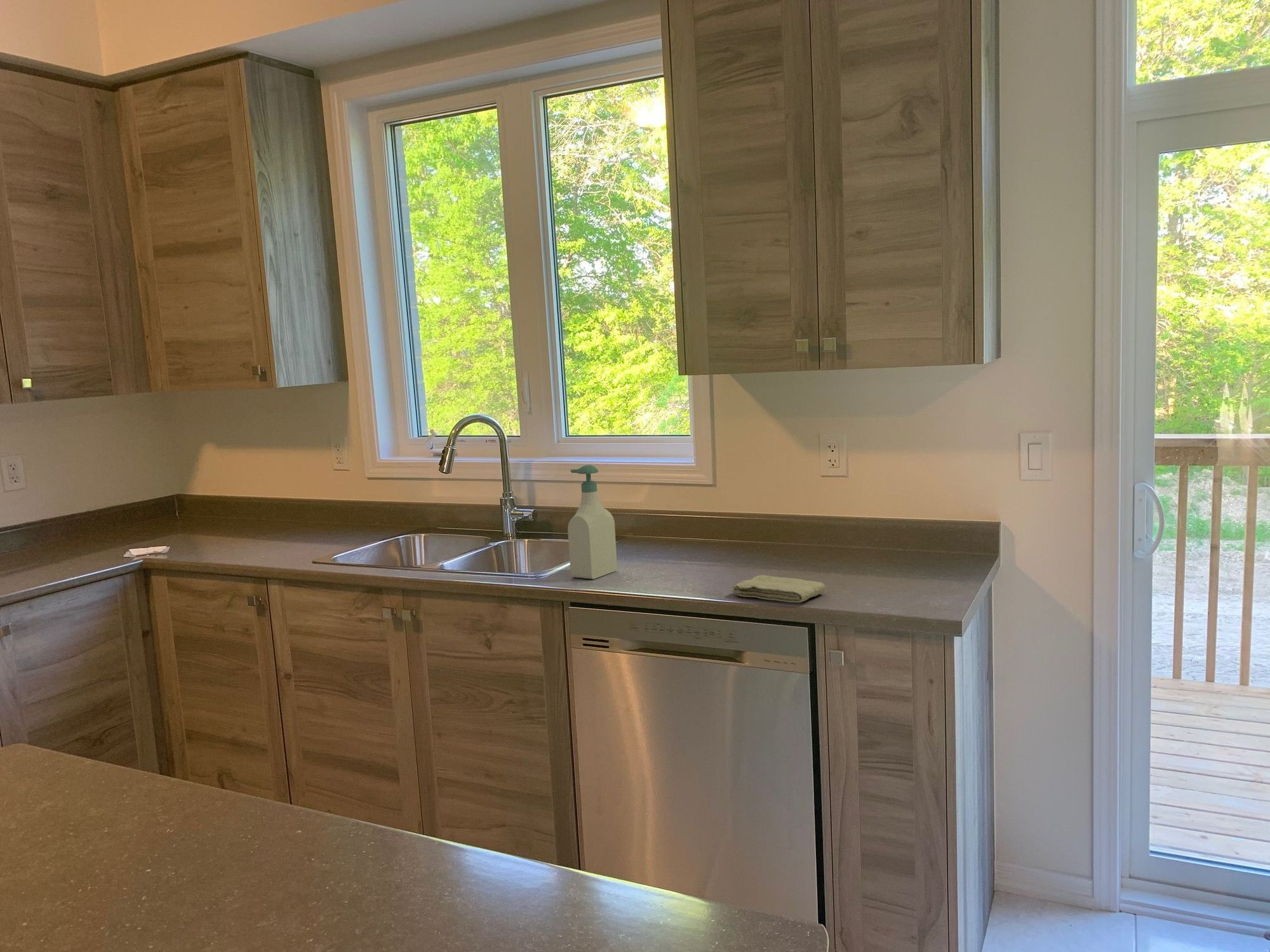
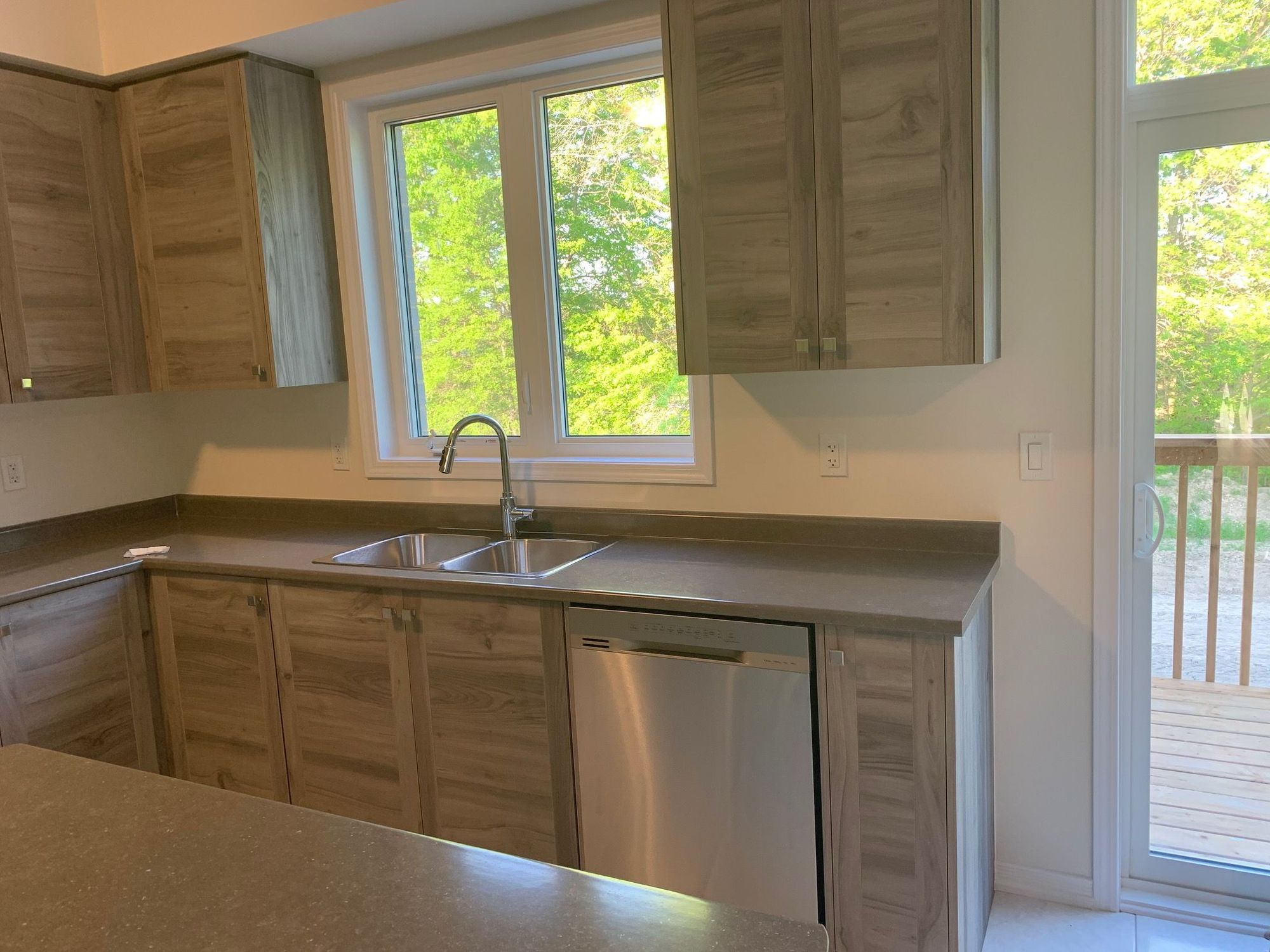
- soap bottle (588, 519)
- washcloth (779, 588)
